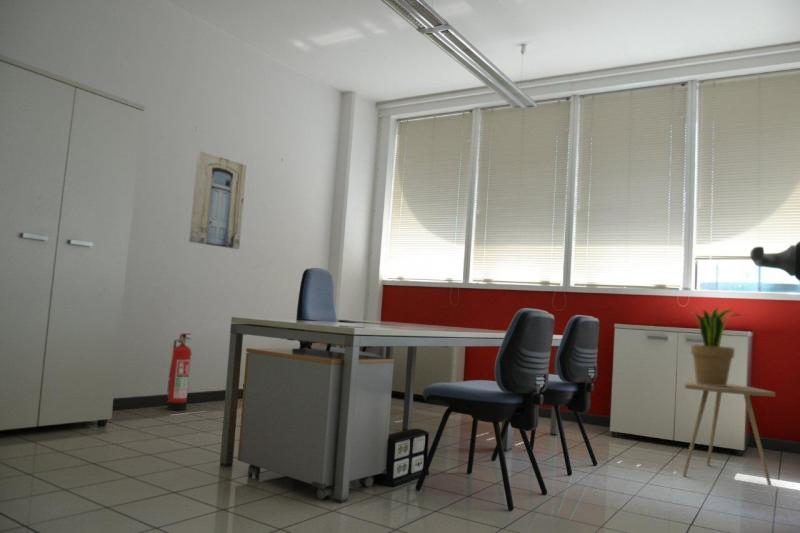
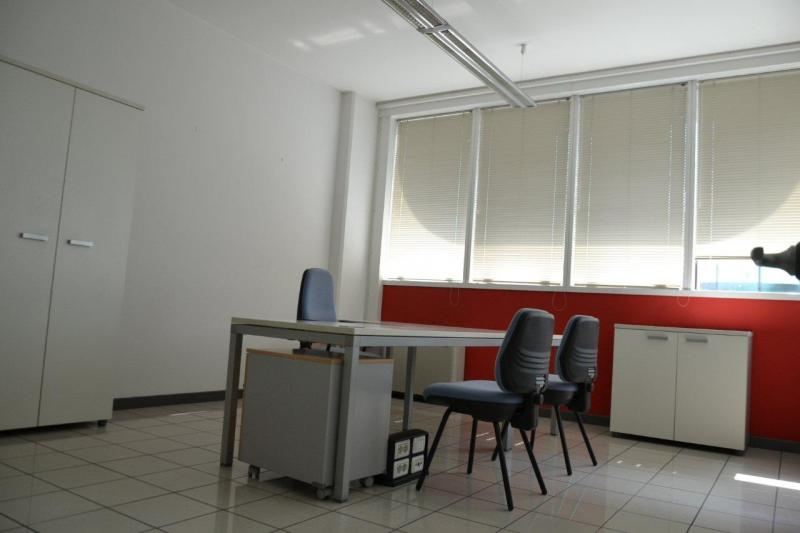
- potted plant (713, 344)
- side table (715, 429)
- fire extinguisher (180, 370)
- wall art (219, 202)
